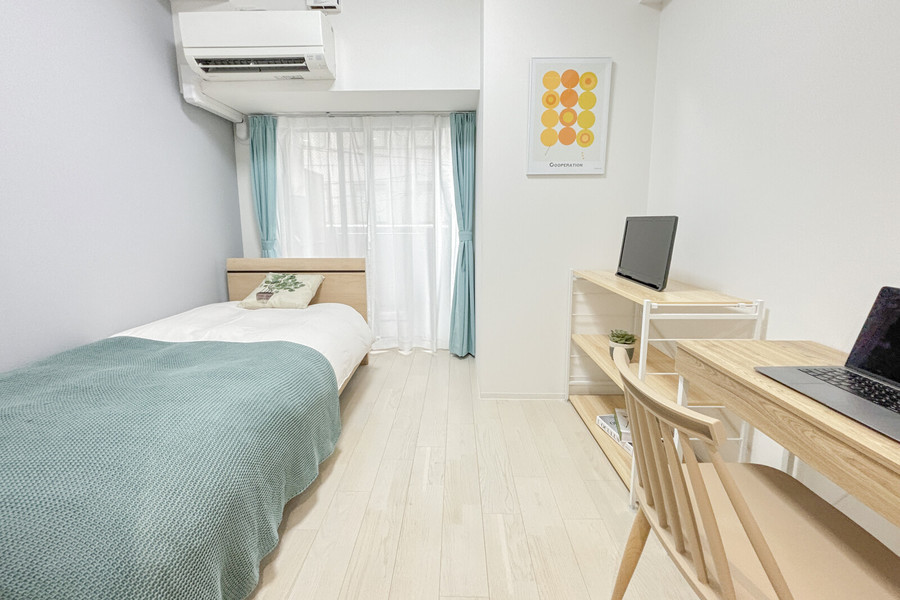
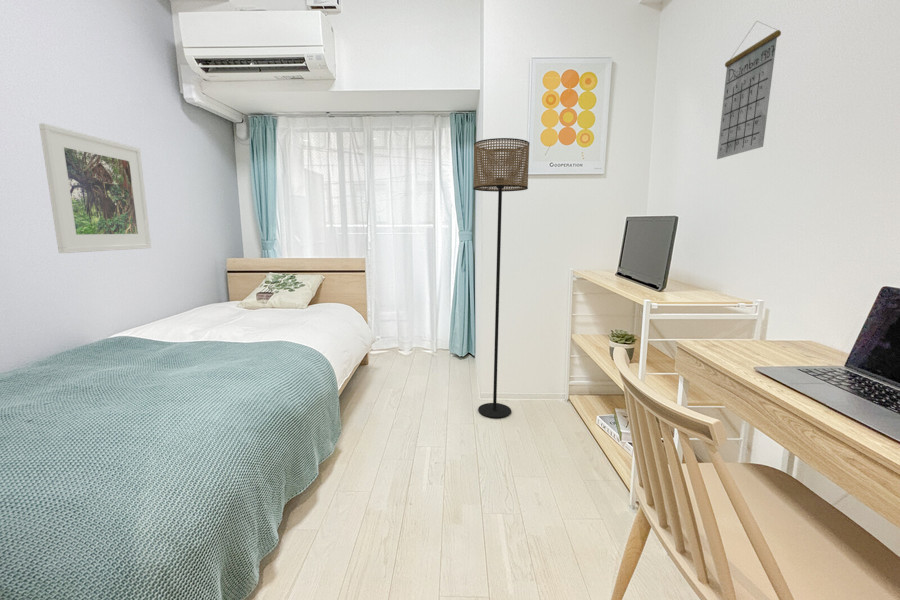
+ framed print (103, 195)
+ floor lamp (497, 284)
+ calendar (746, 88)
